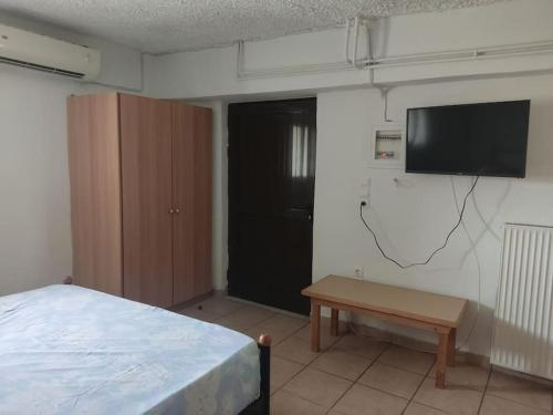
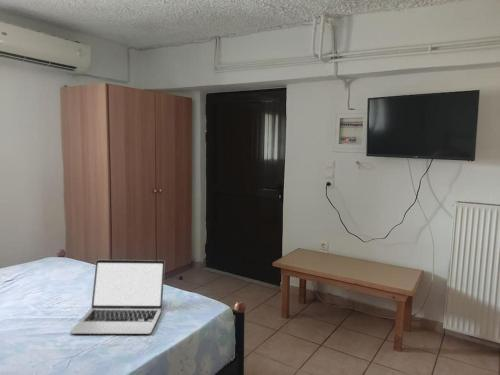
+ laptop (121, 294)
